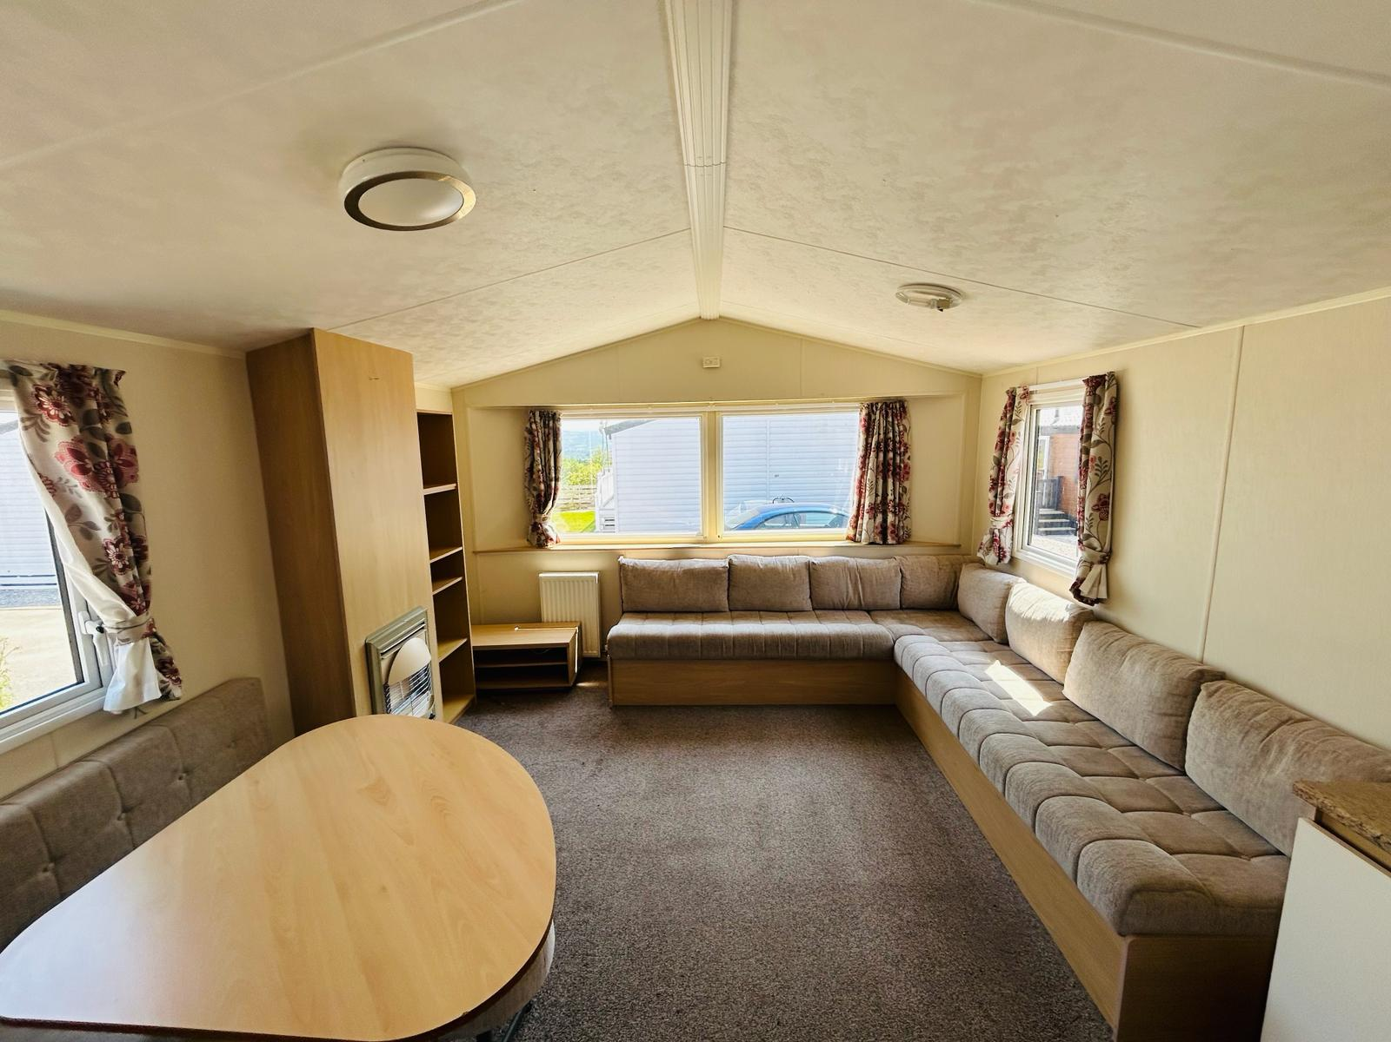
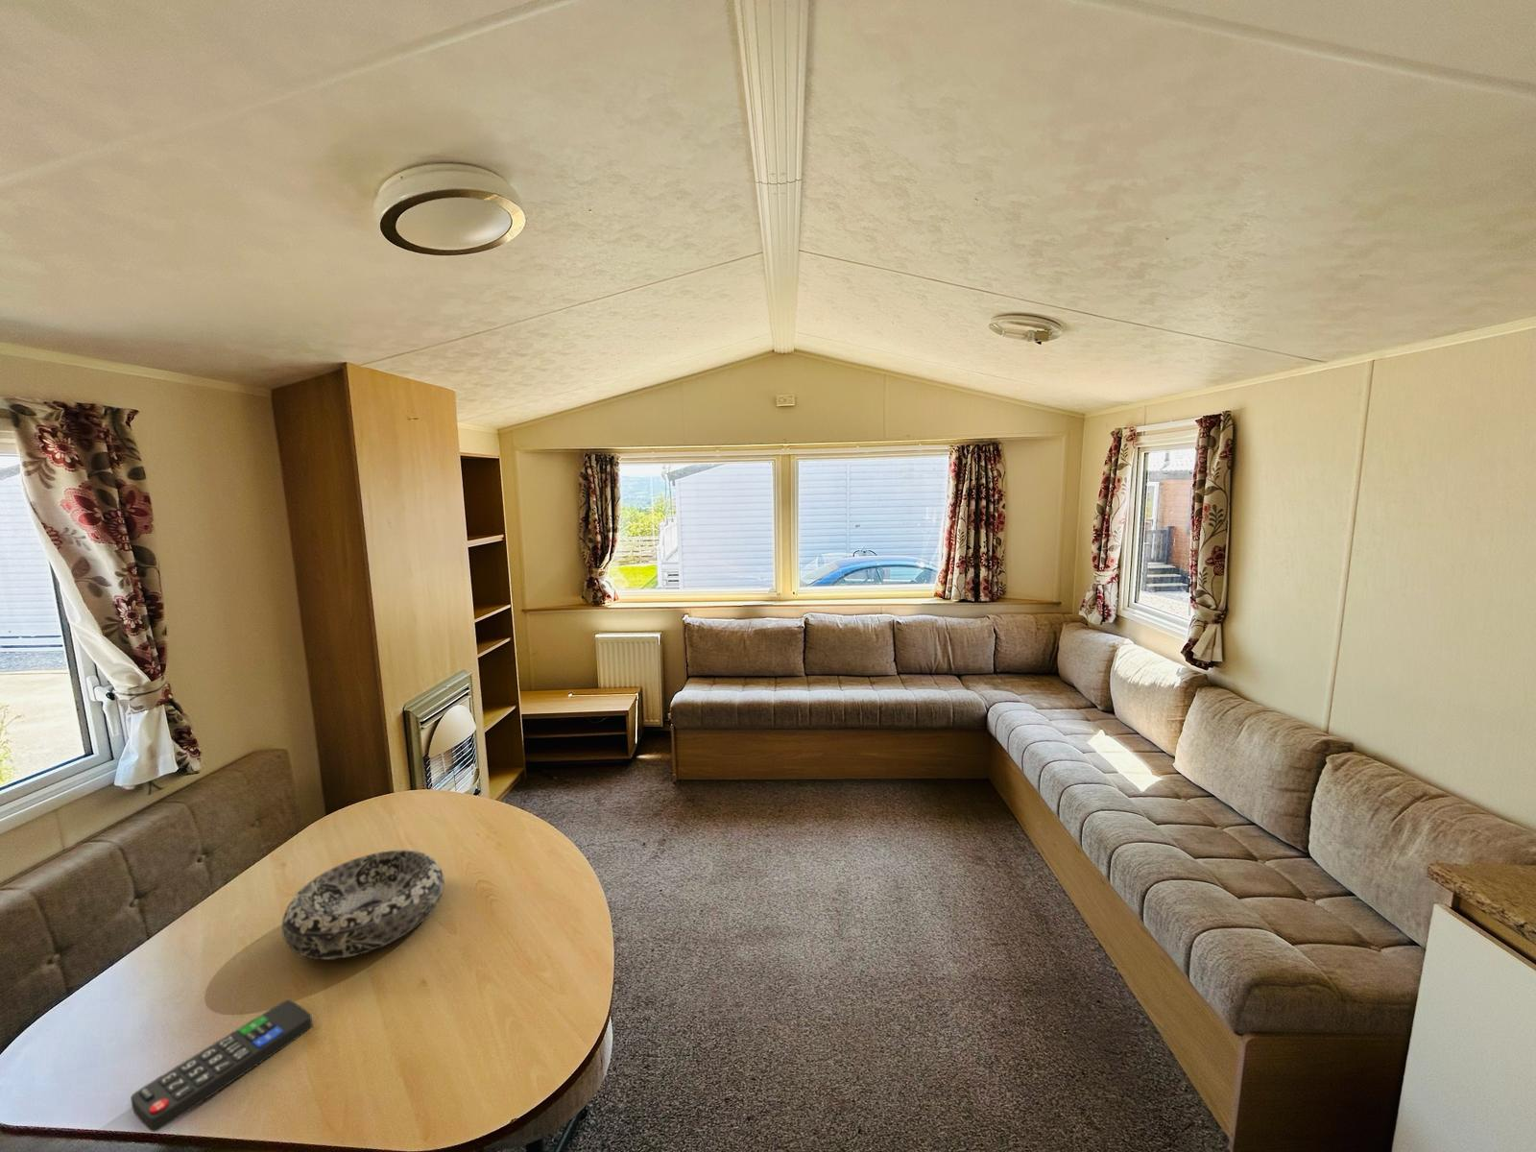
+ remote control (227, 1058)
+ decorative bowl (368, 900)
